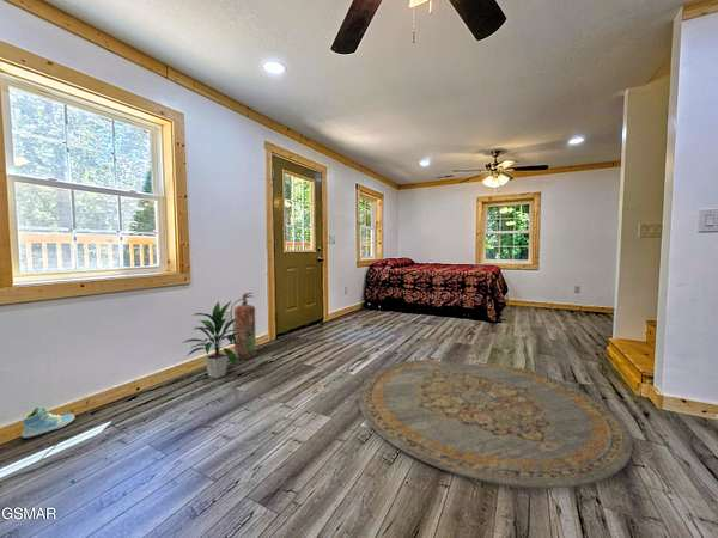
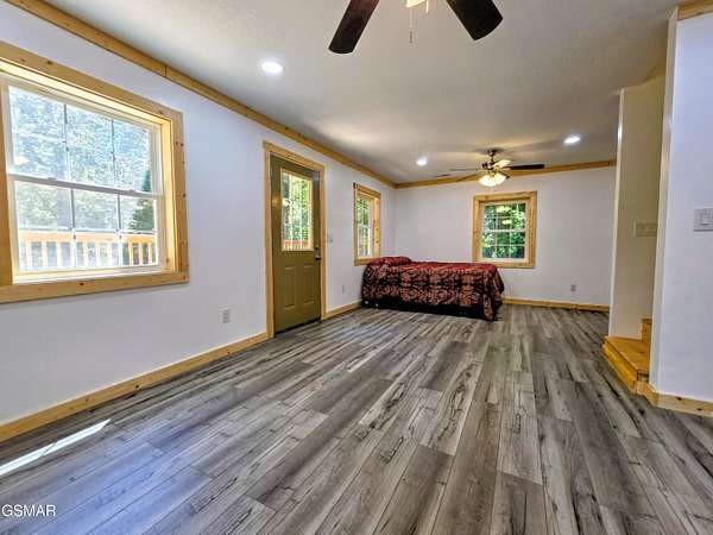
- sneaker (49, 416)
- indoor plant (217, 340)
- rug (475, 398)
- fire extinguisher (242, 325)
